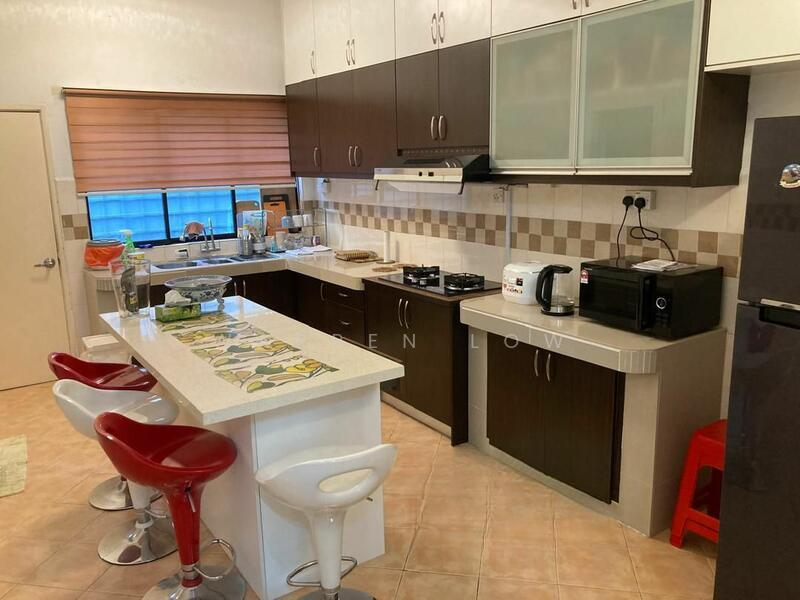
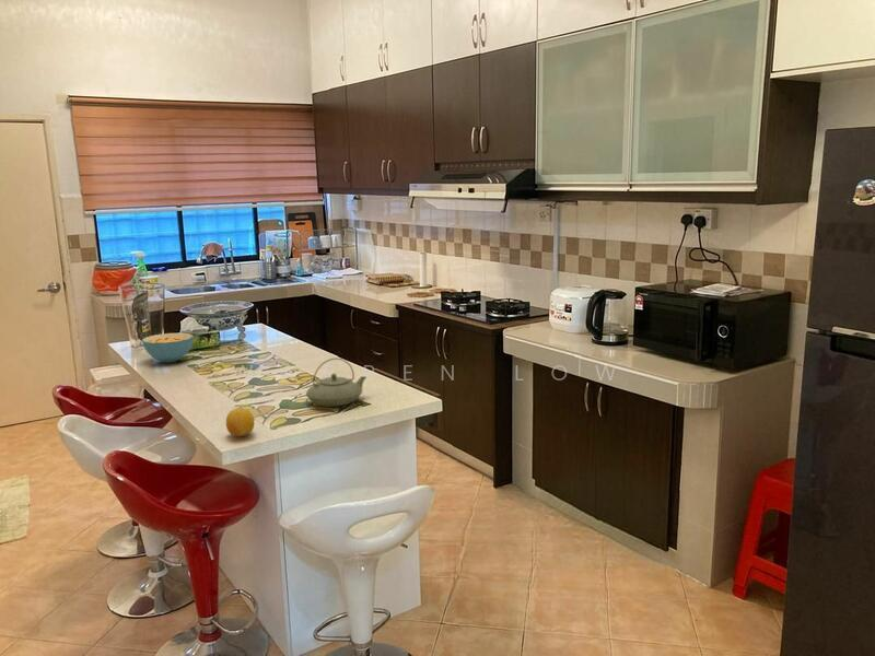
+ teapot (337, 379)
+ cereal bowl (168, 349)
+ fruit (240, 422)
